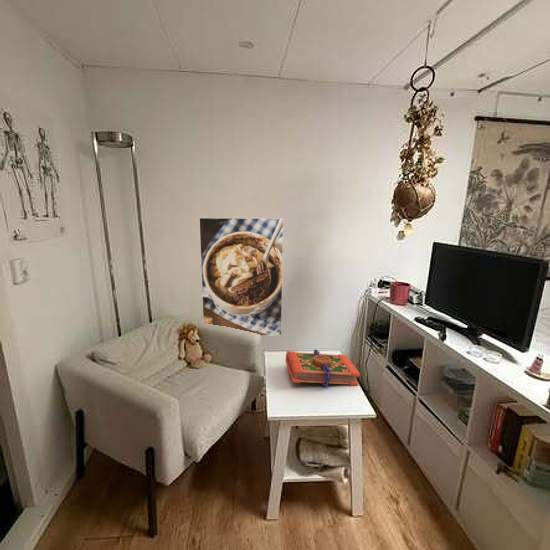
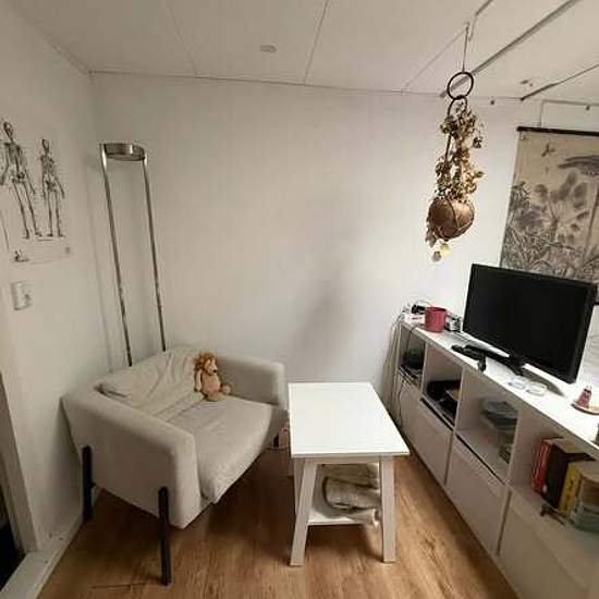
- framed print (242, 279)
- book (320, 366)
